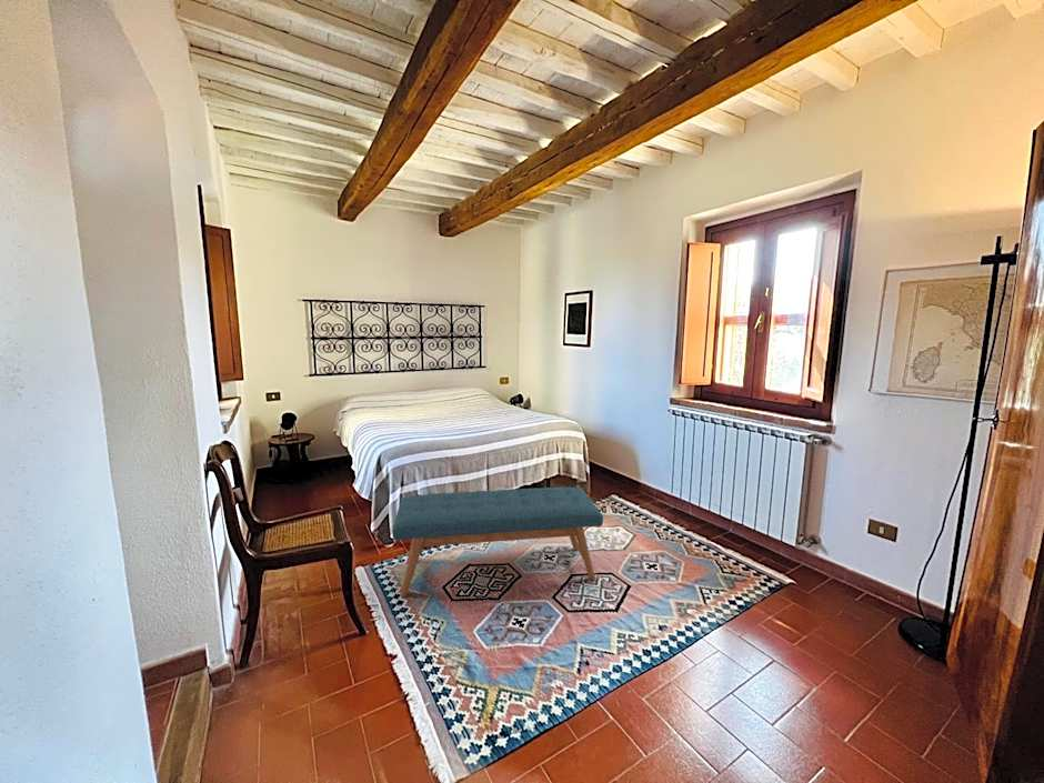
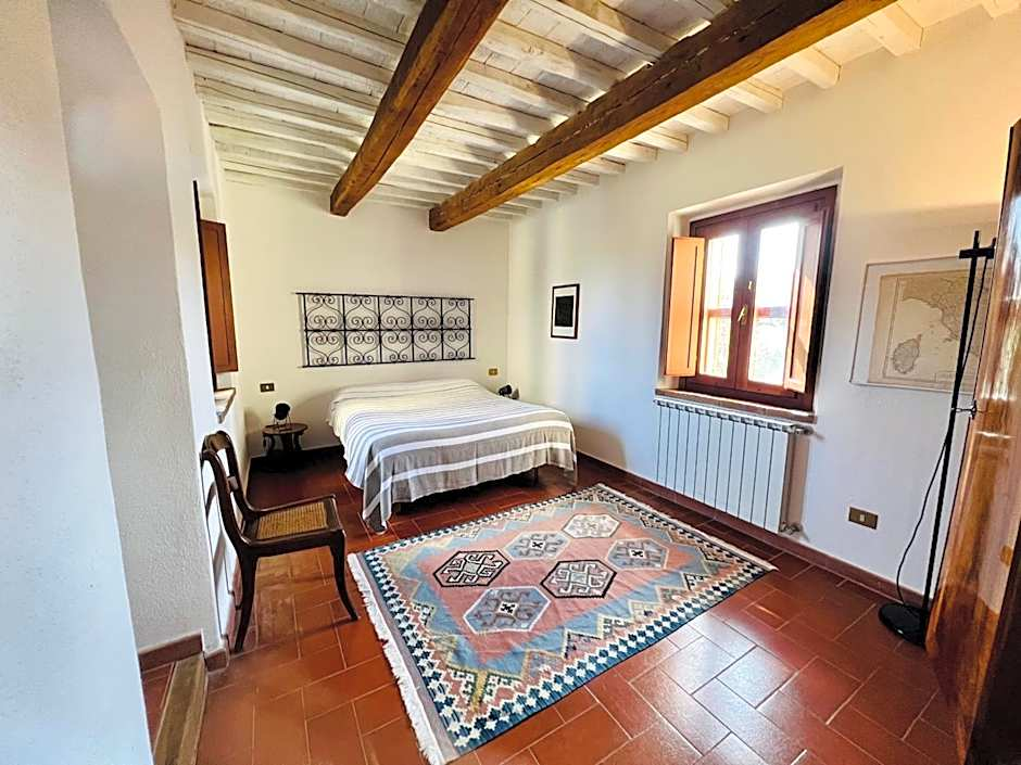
- bench (498, 534)
